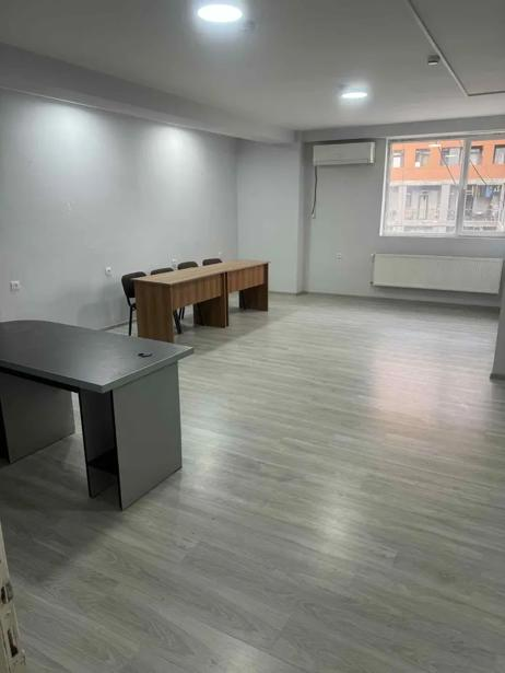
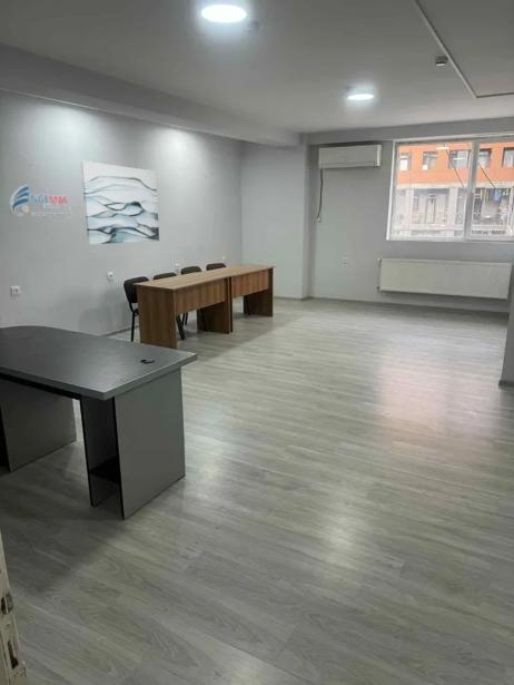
+ logo (39, 202)
+ wall art (123, 205)
